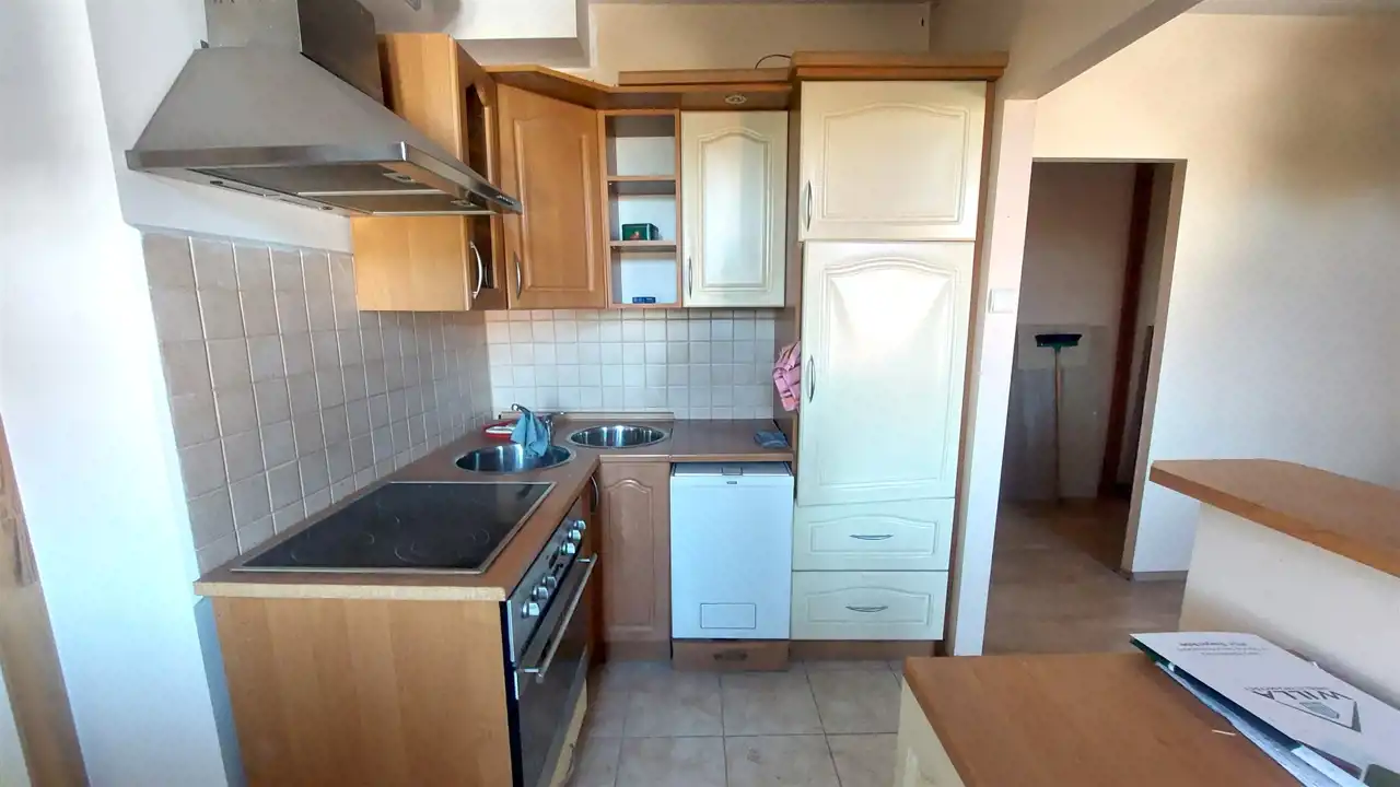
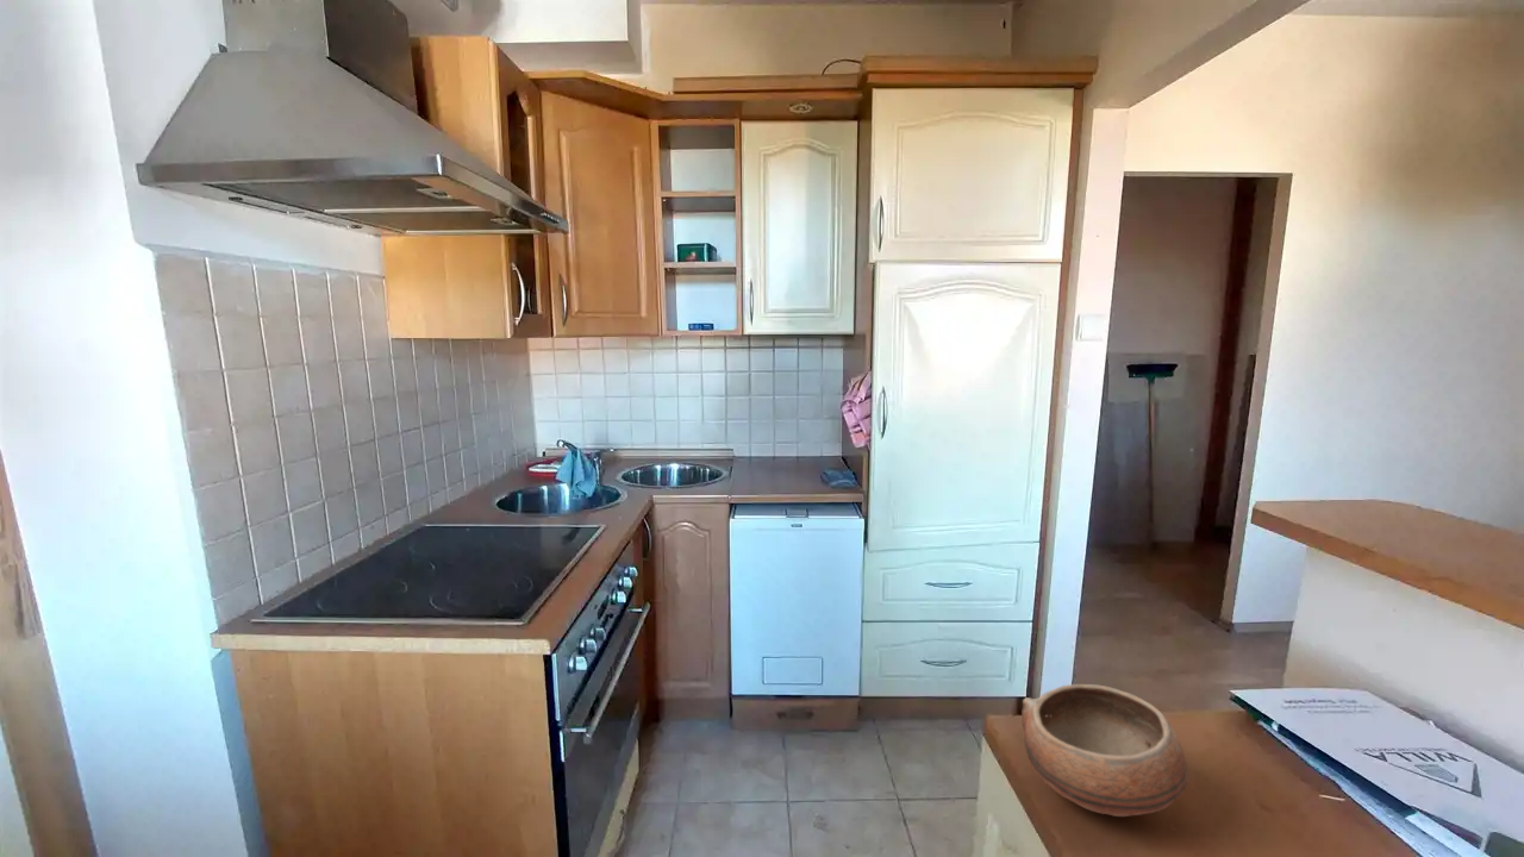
+ bowl (1100, 750)
